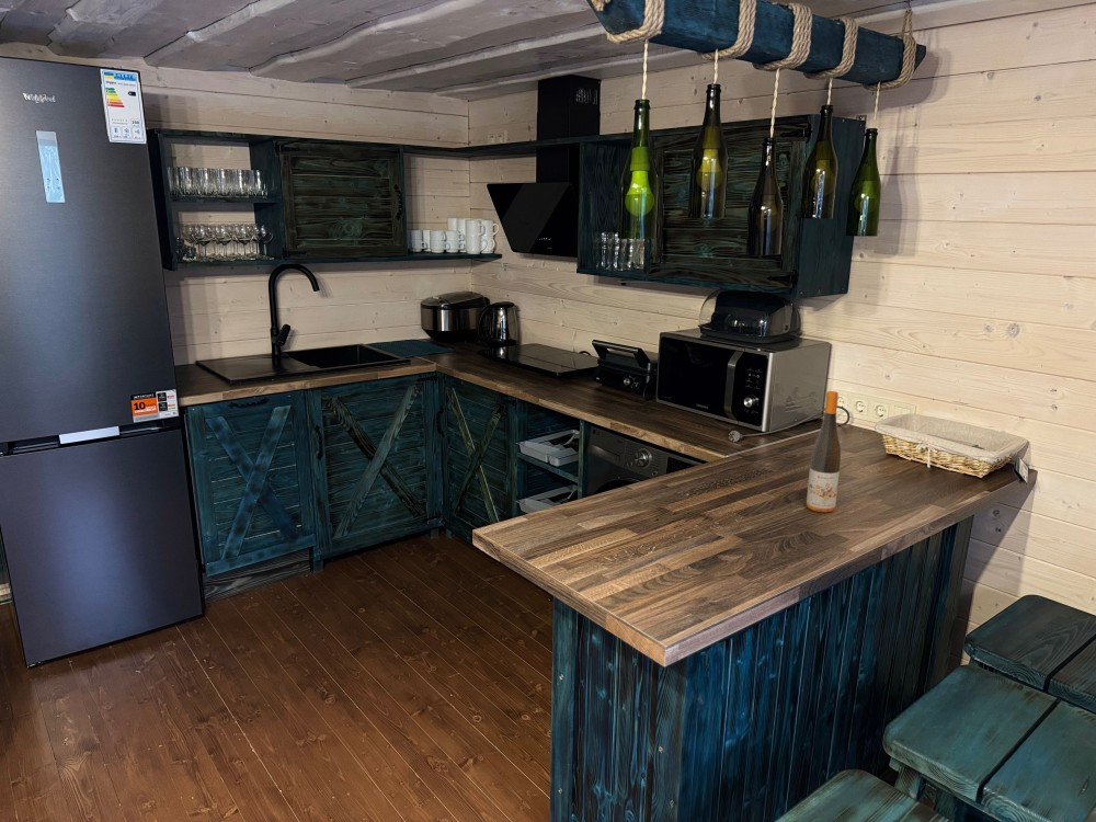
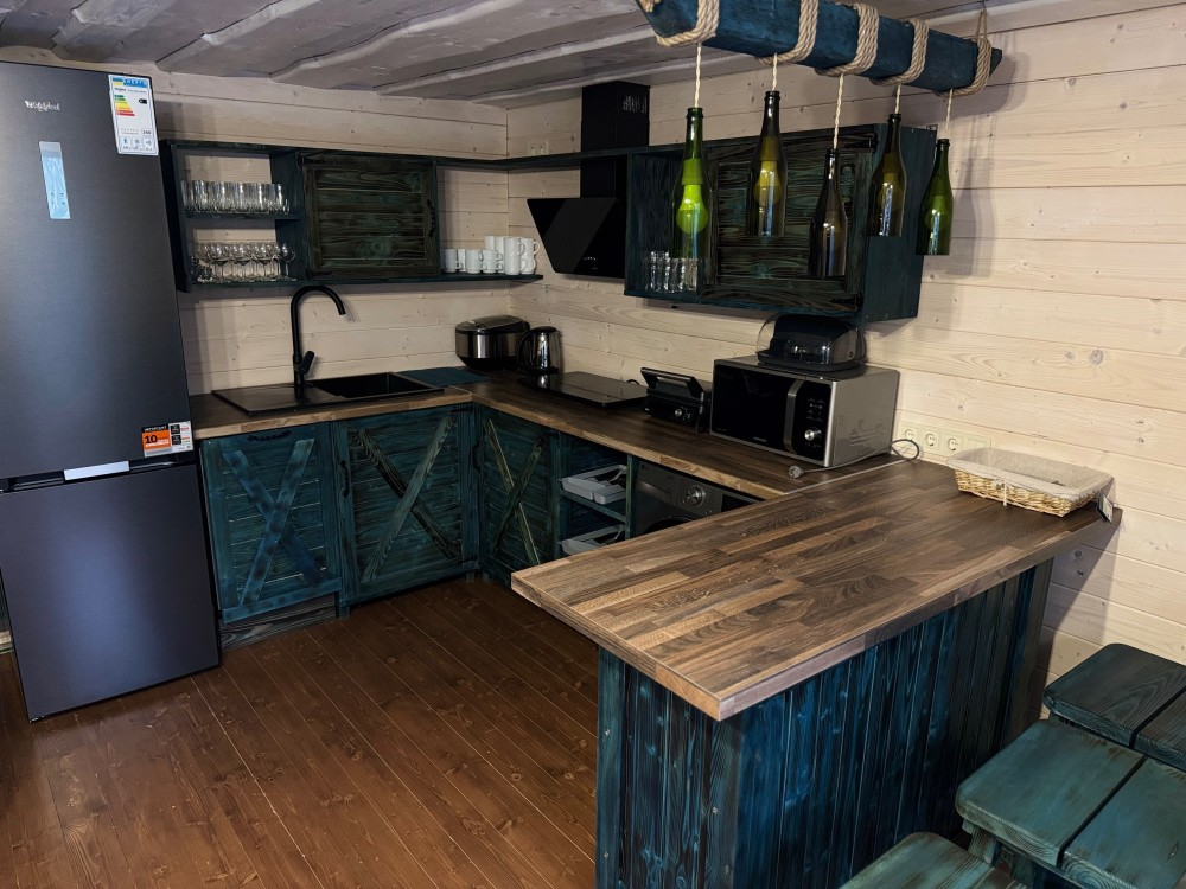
- wine bottle (826, 450)
